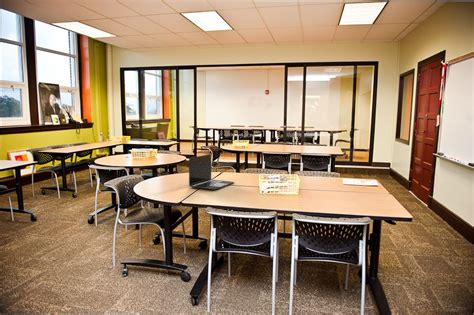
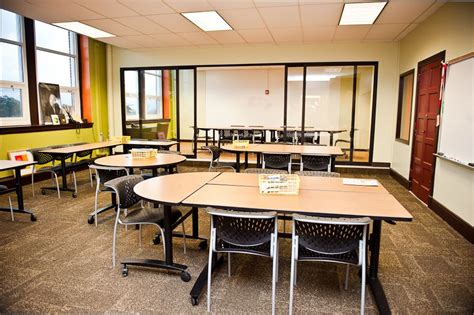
- laptop (210, 171)
